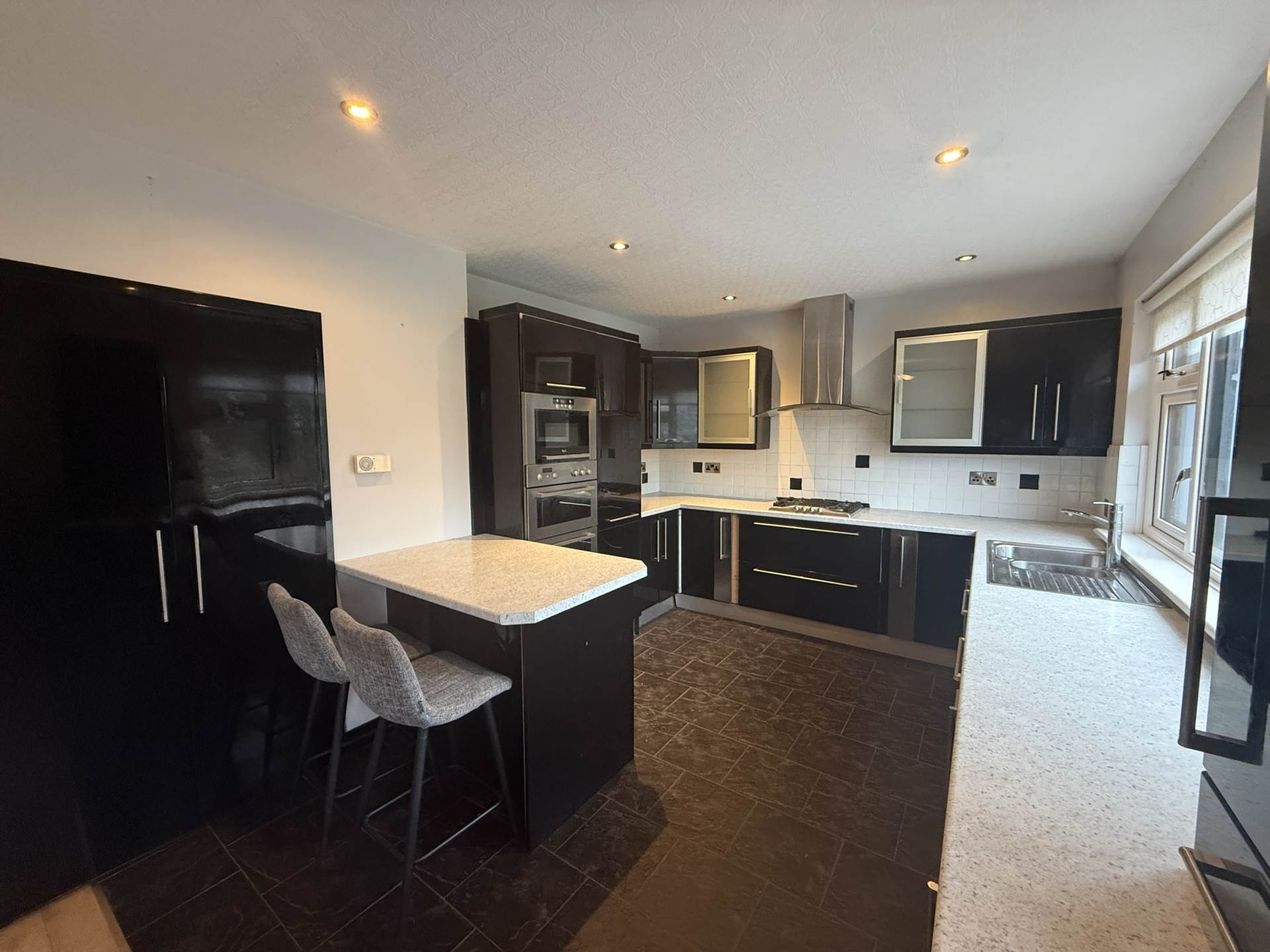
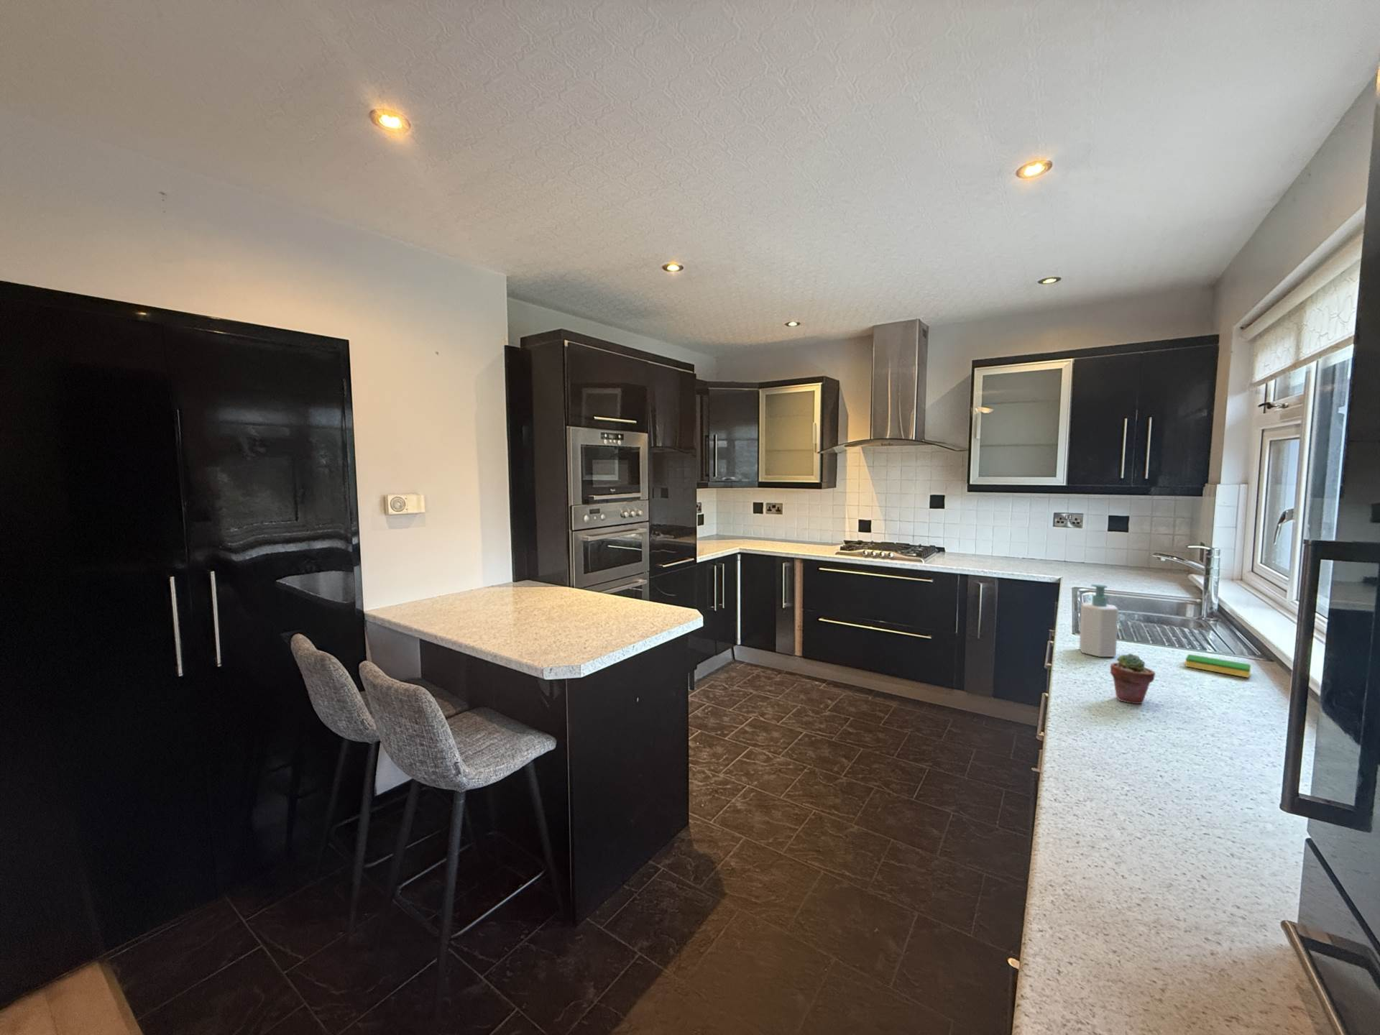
+ dish sponge (1217, 665)
+ soap bottle (1099, 619)
+ potted succulent (1131, 676)
